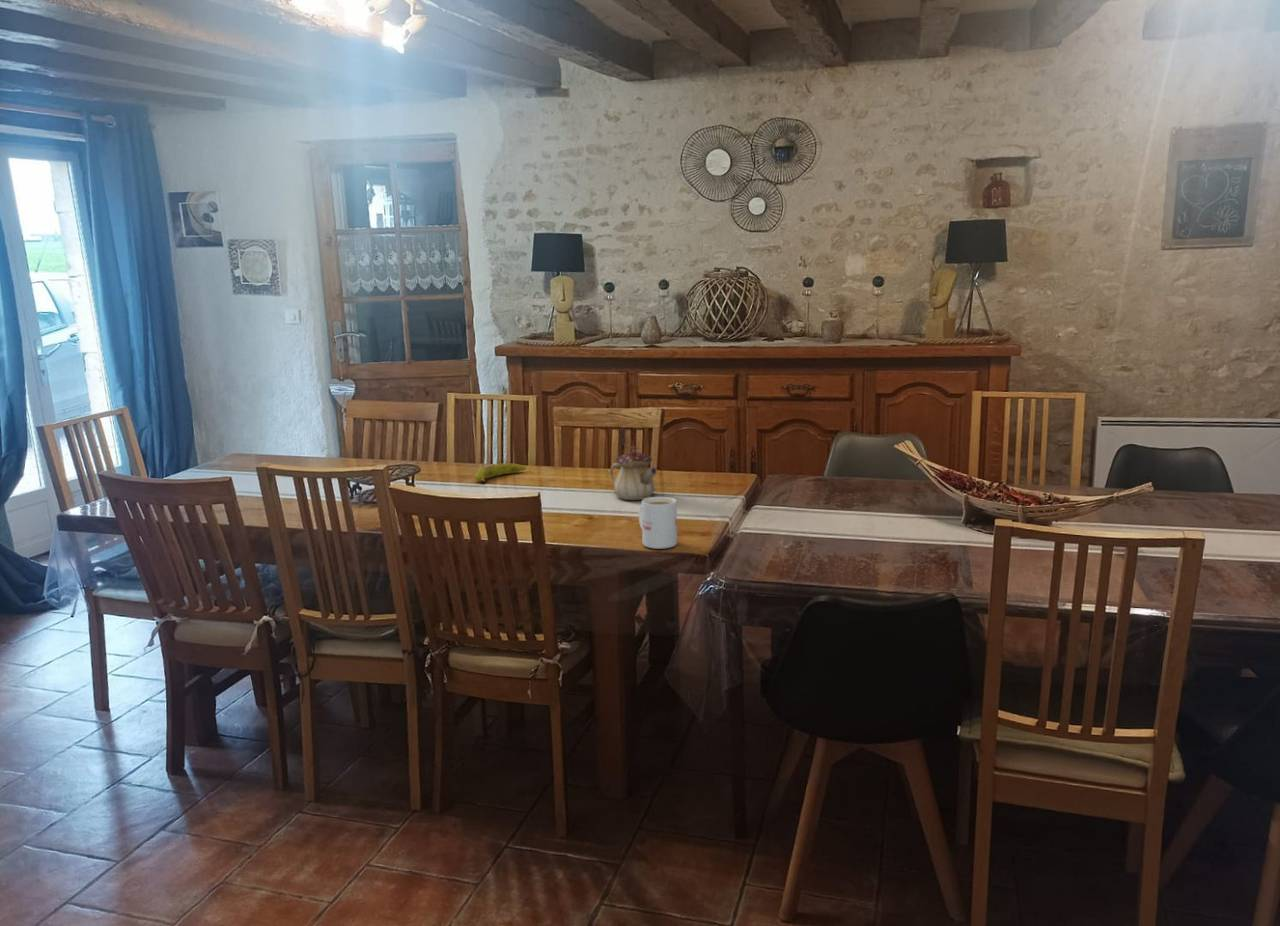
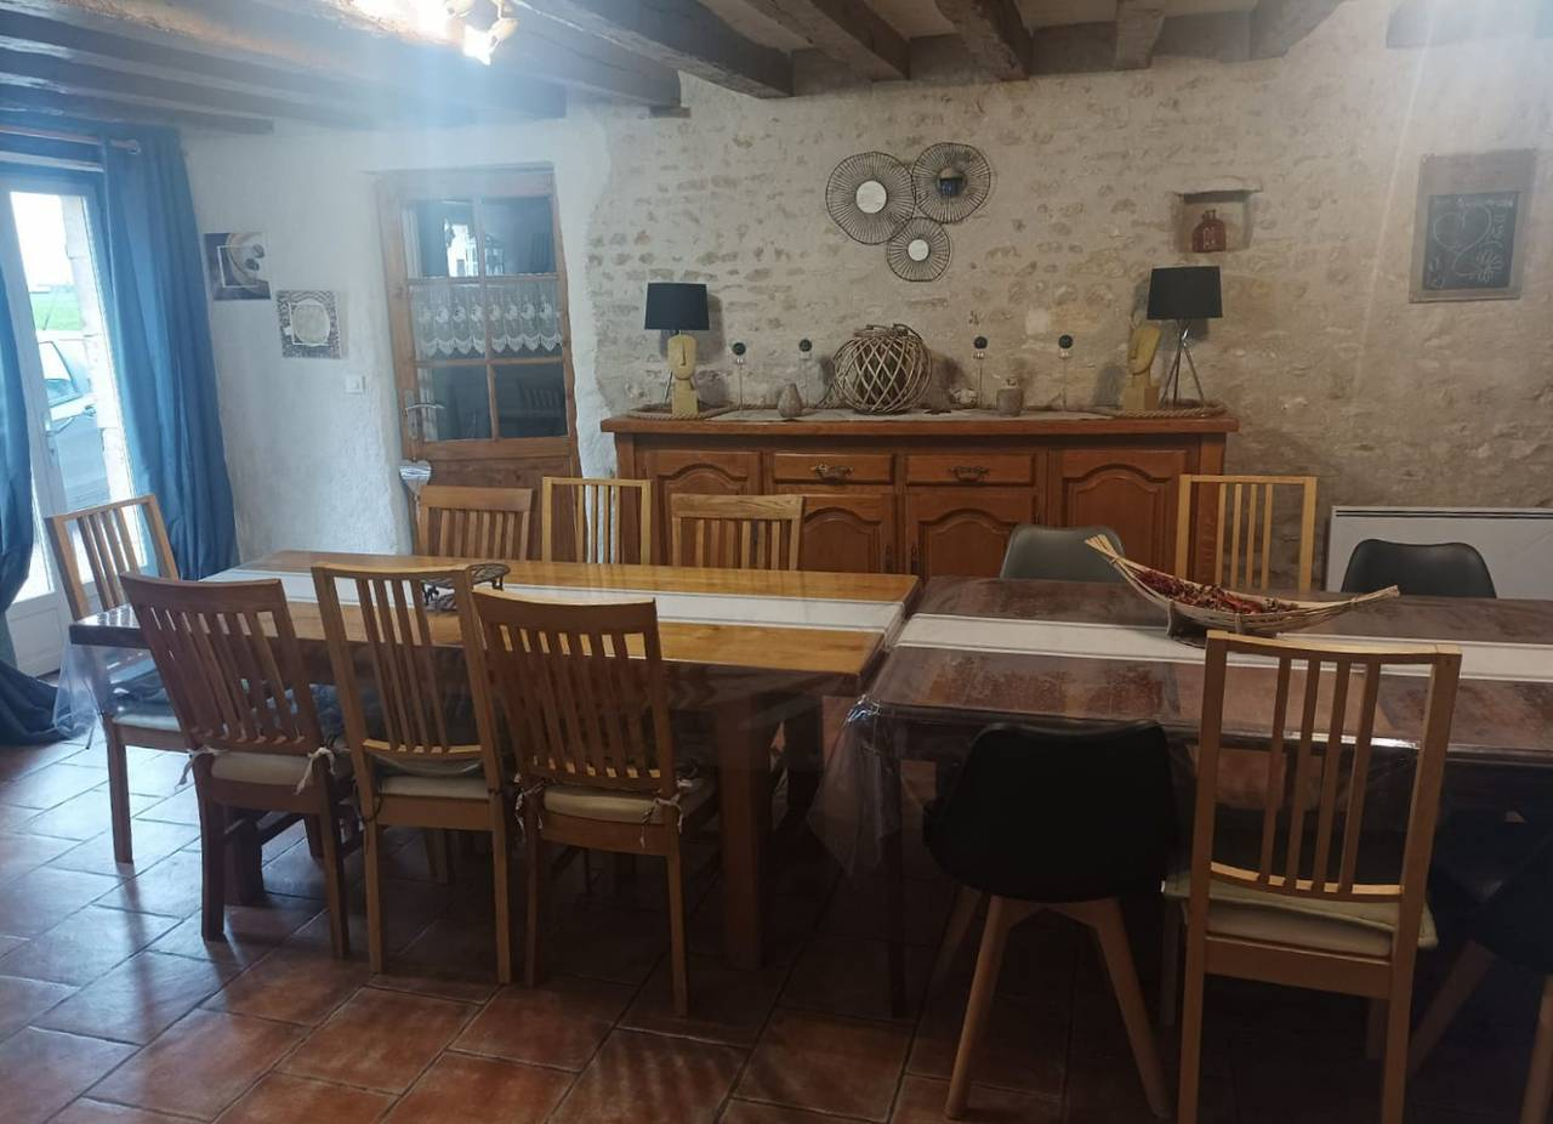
- mug (655, 521)
- fruit (500, 471)
- teapot (631, 470)
